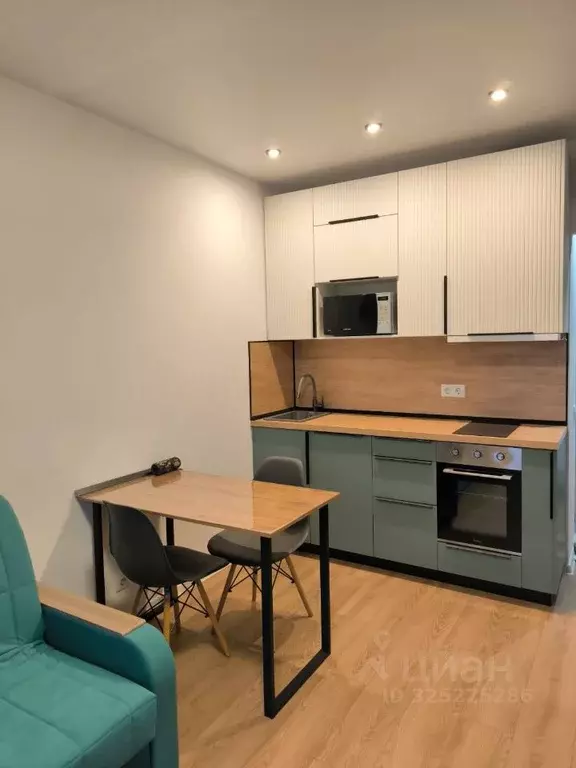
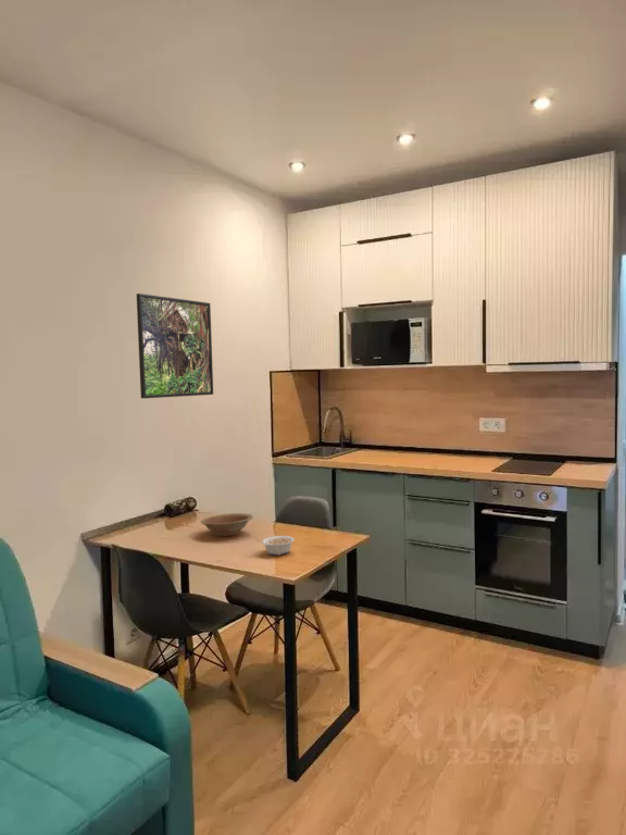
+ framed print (177, 347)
+ bowl (227, 525)
+ legume (277, 545)
